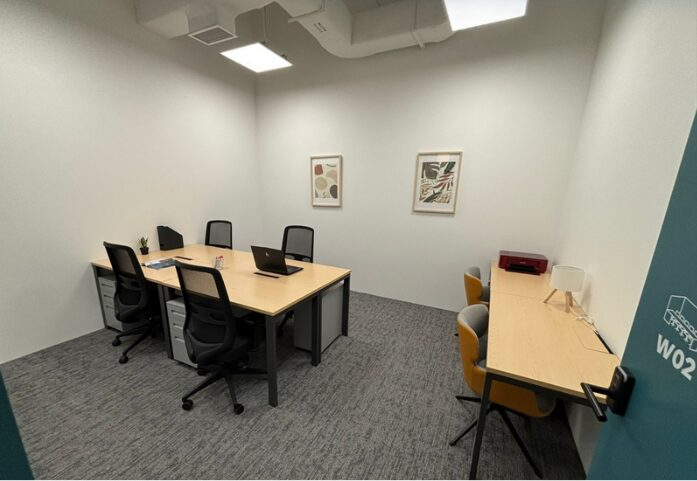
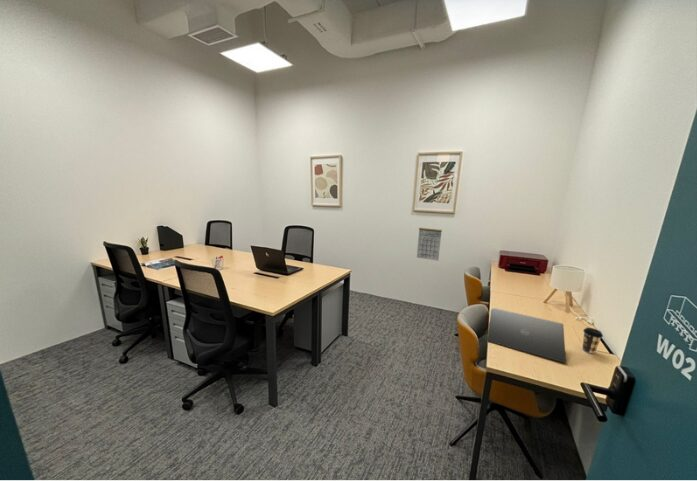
+ laptop (524, 330)
+ calendar (429, 240)
+ coffee cup (591, 340)
